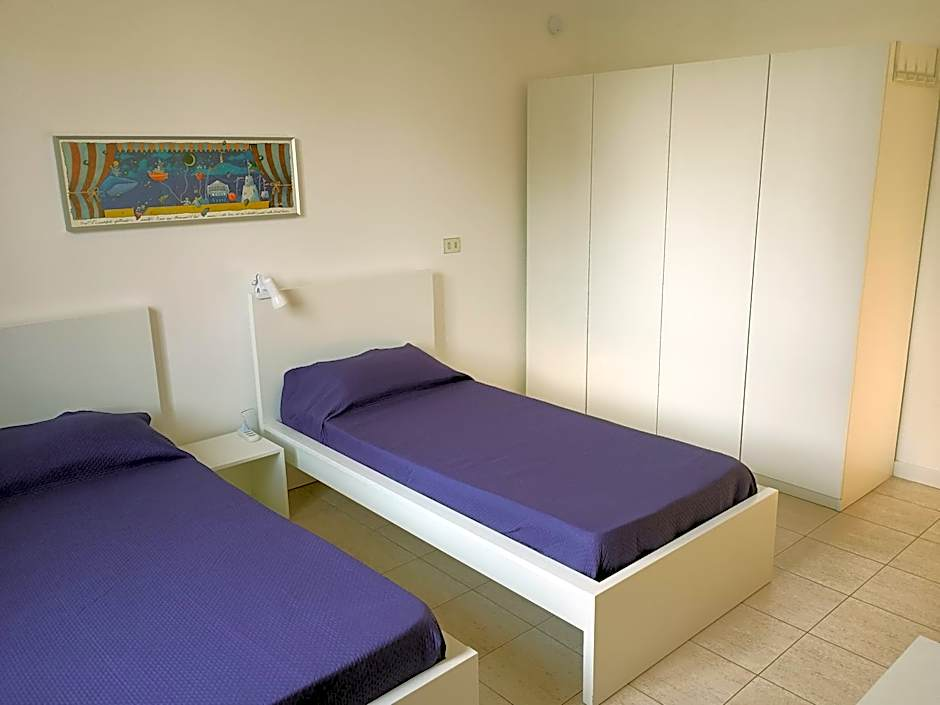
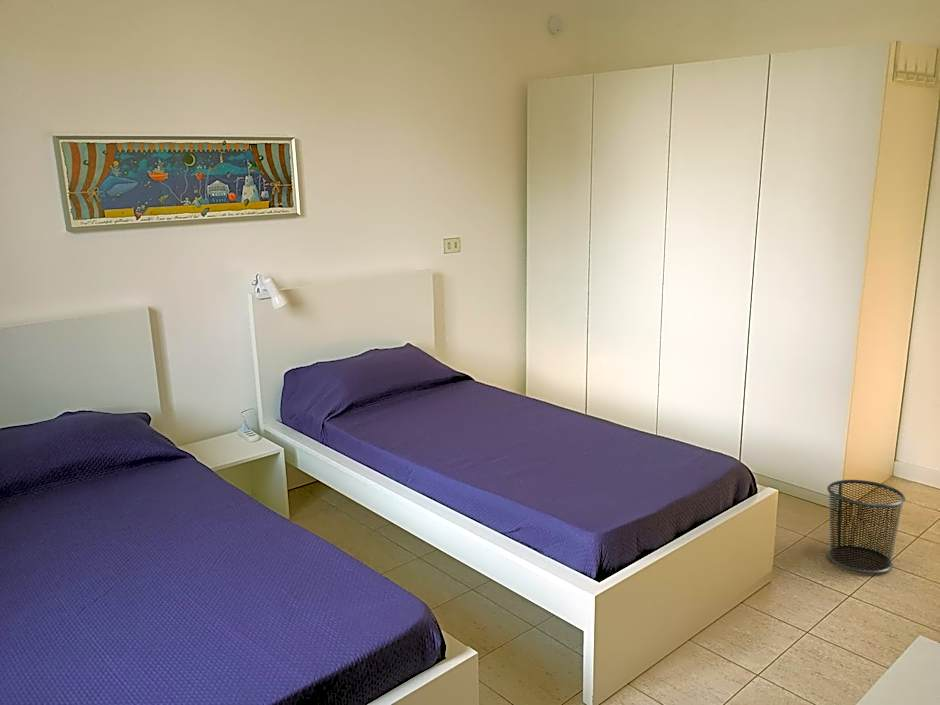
+ waste bin (862, 526)
